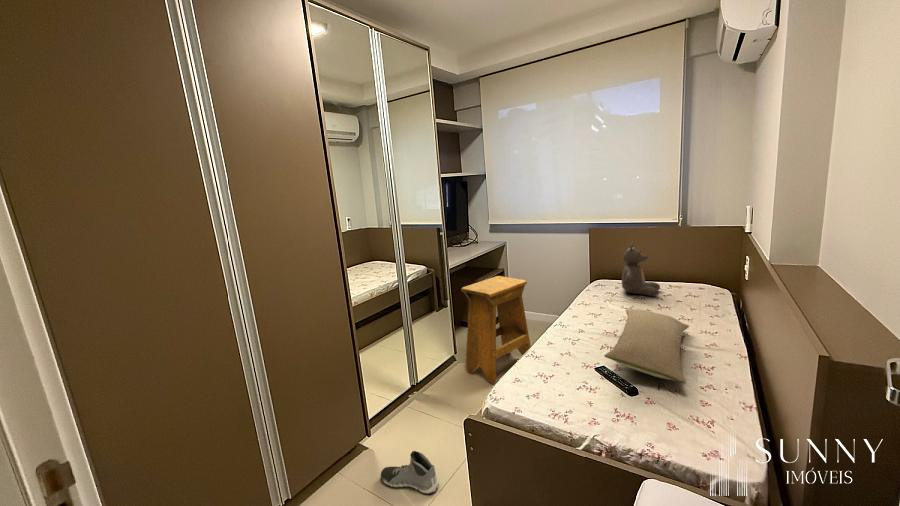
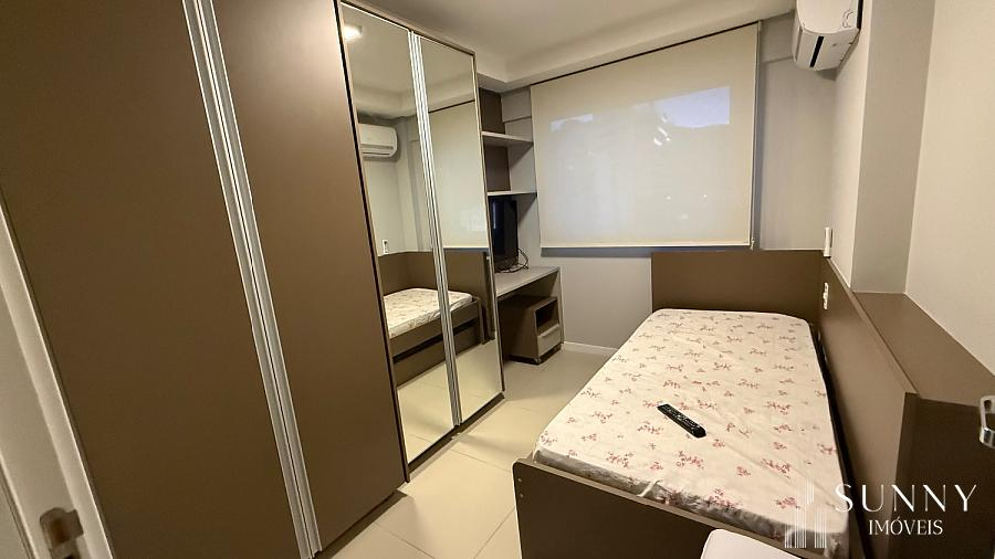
- pillow (650, 340)
- sneaker (408, 466)
- teddy bear (640, 268)
- stool (495, 326)
